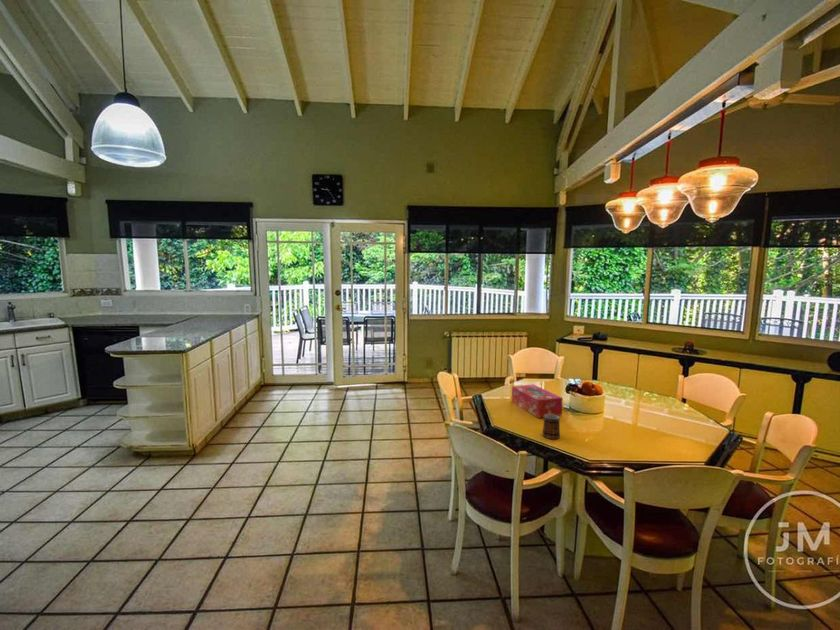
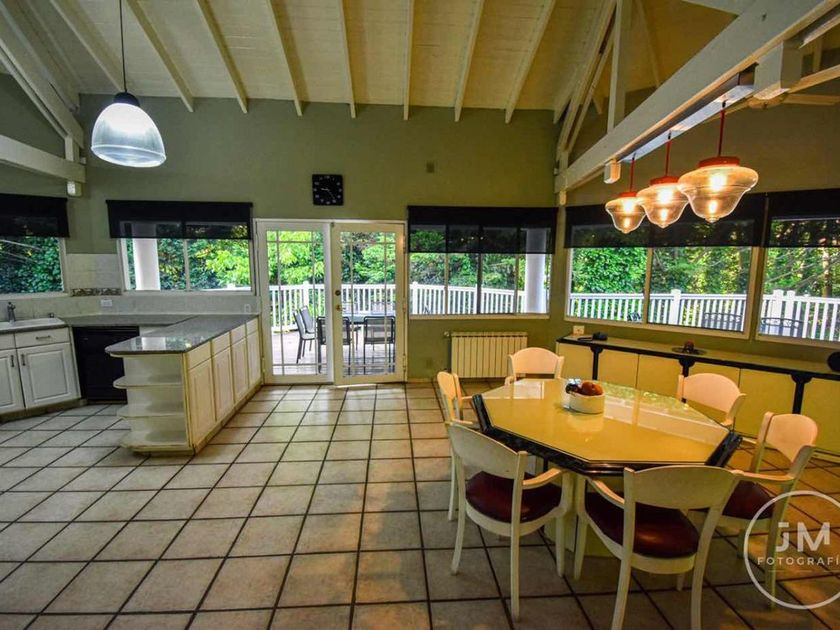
- mug (550, 424)
- tissue box (535, 400)
